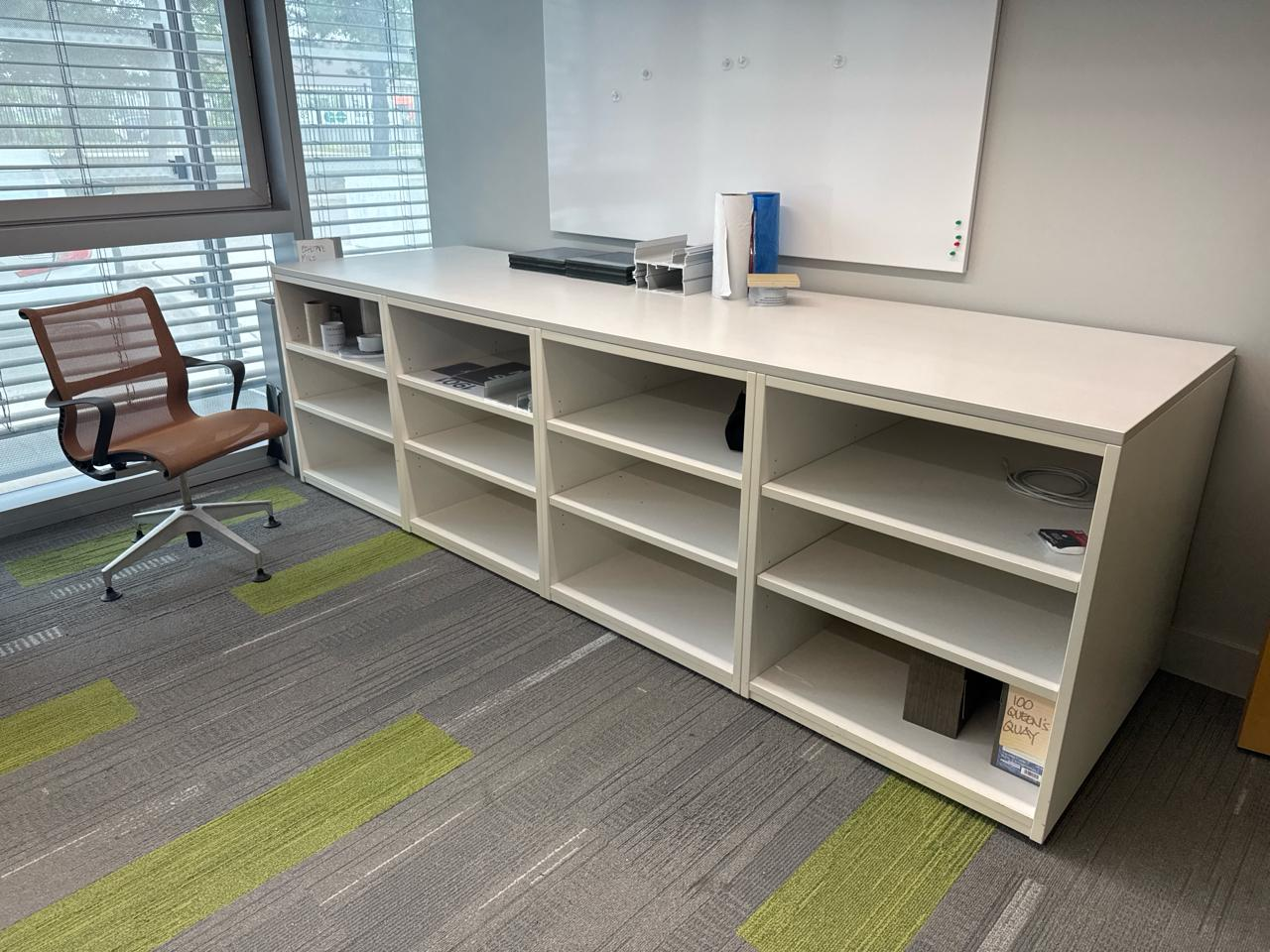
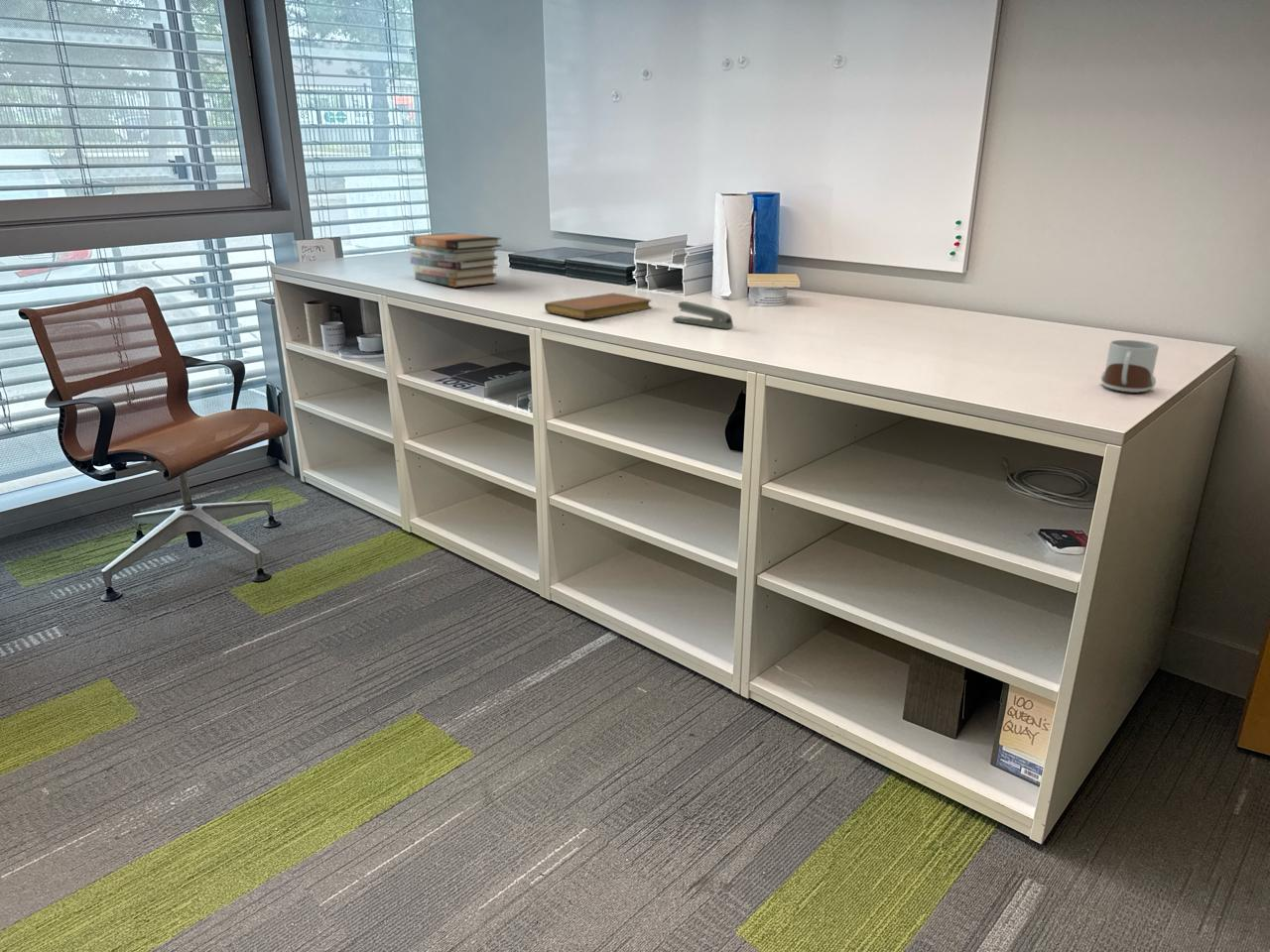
+ notebook (598, 304)
+ book stack (454, 259)
+ stapler (701, 313)
+ mug (1128, 367)
